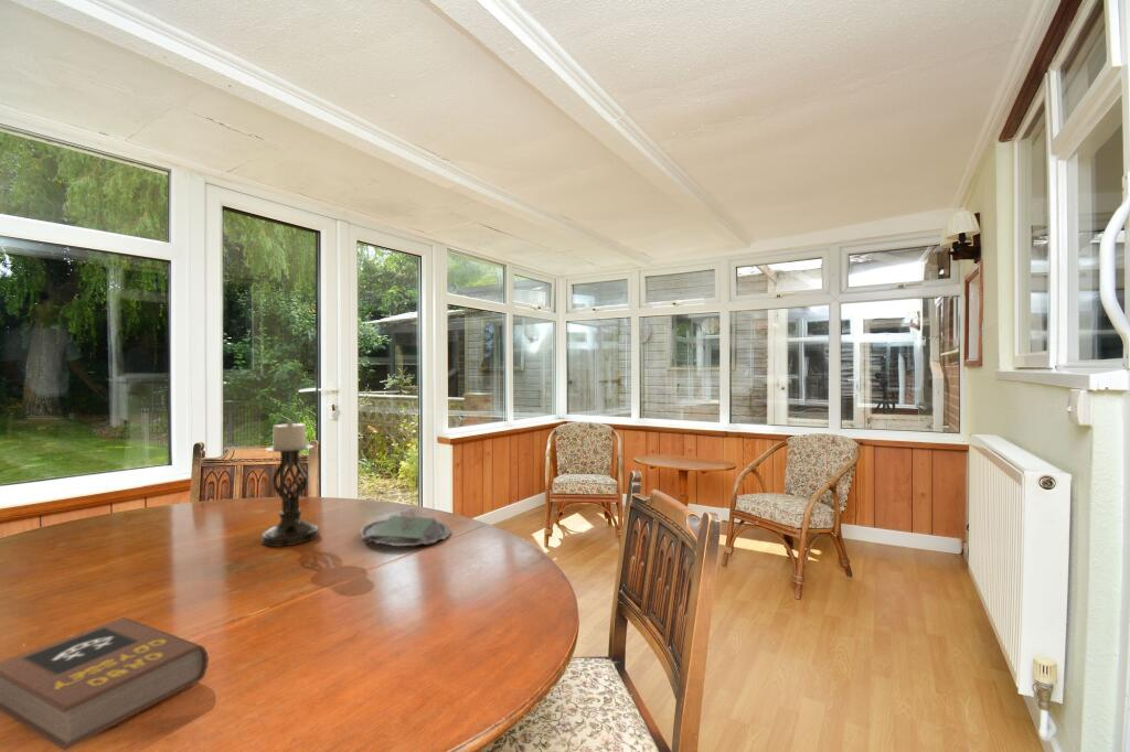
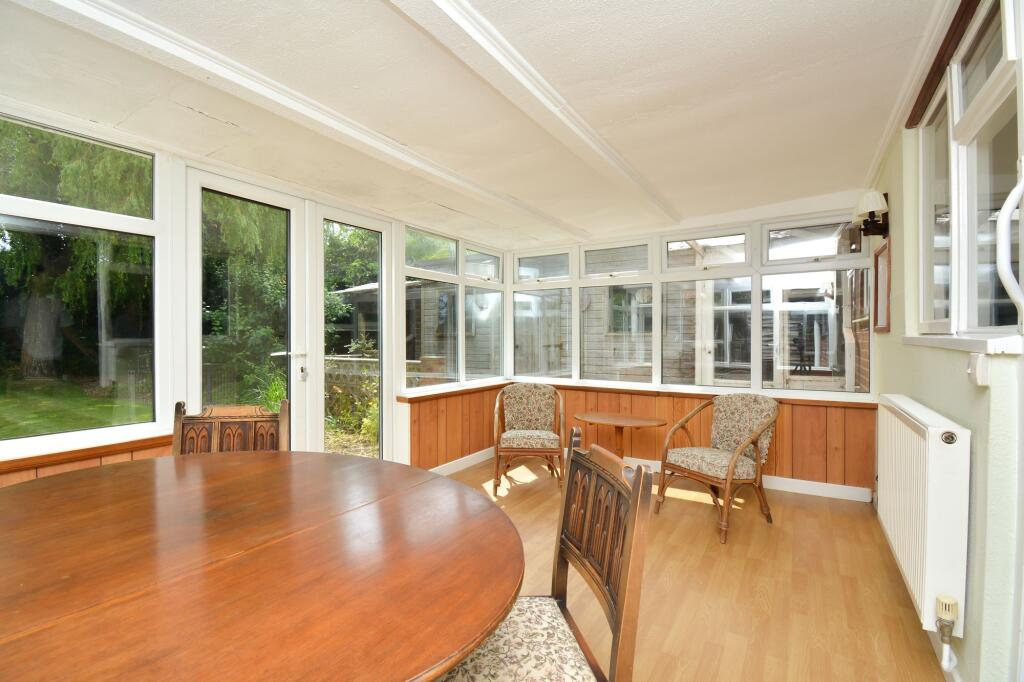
- plate (405, 523)
- candle holder (291, 476)
- book (99, 669)
